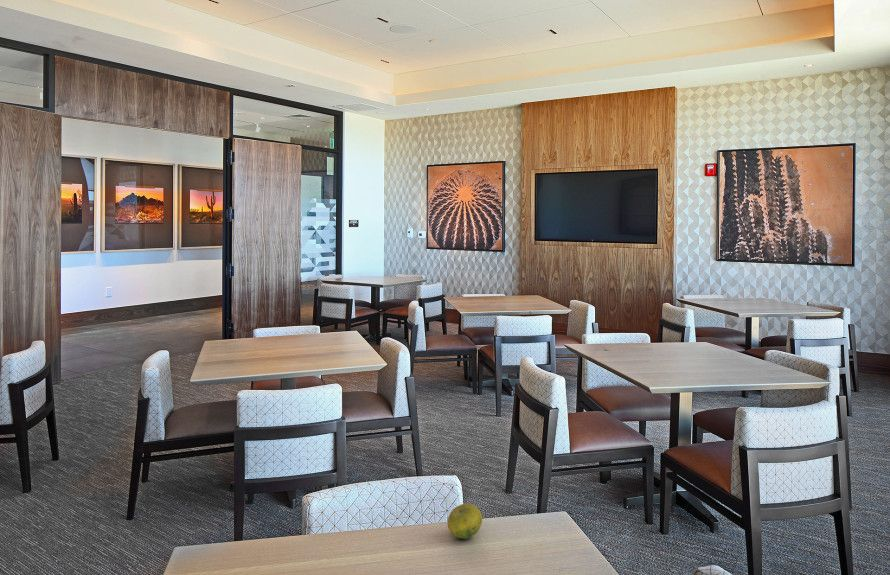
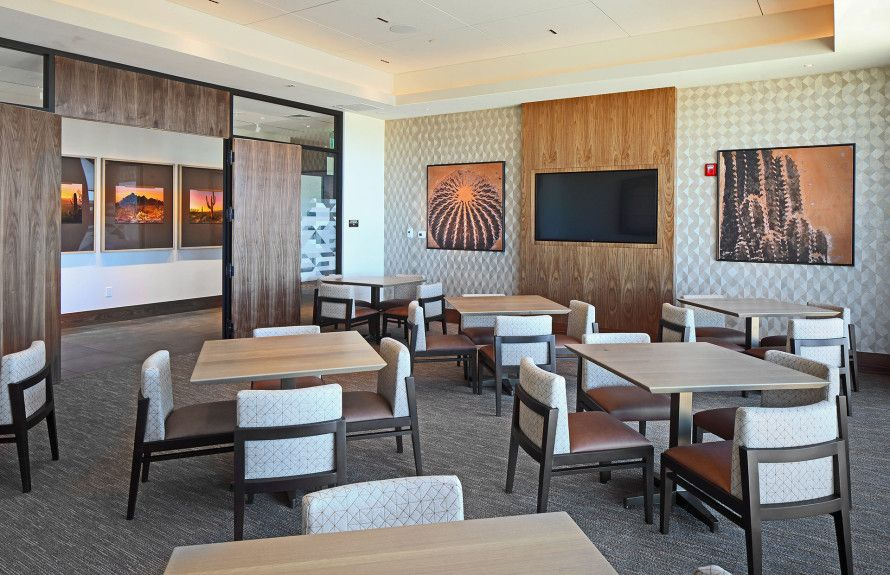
- fruit (464, 520)
